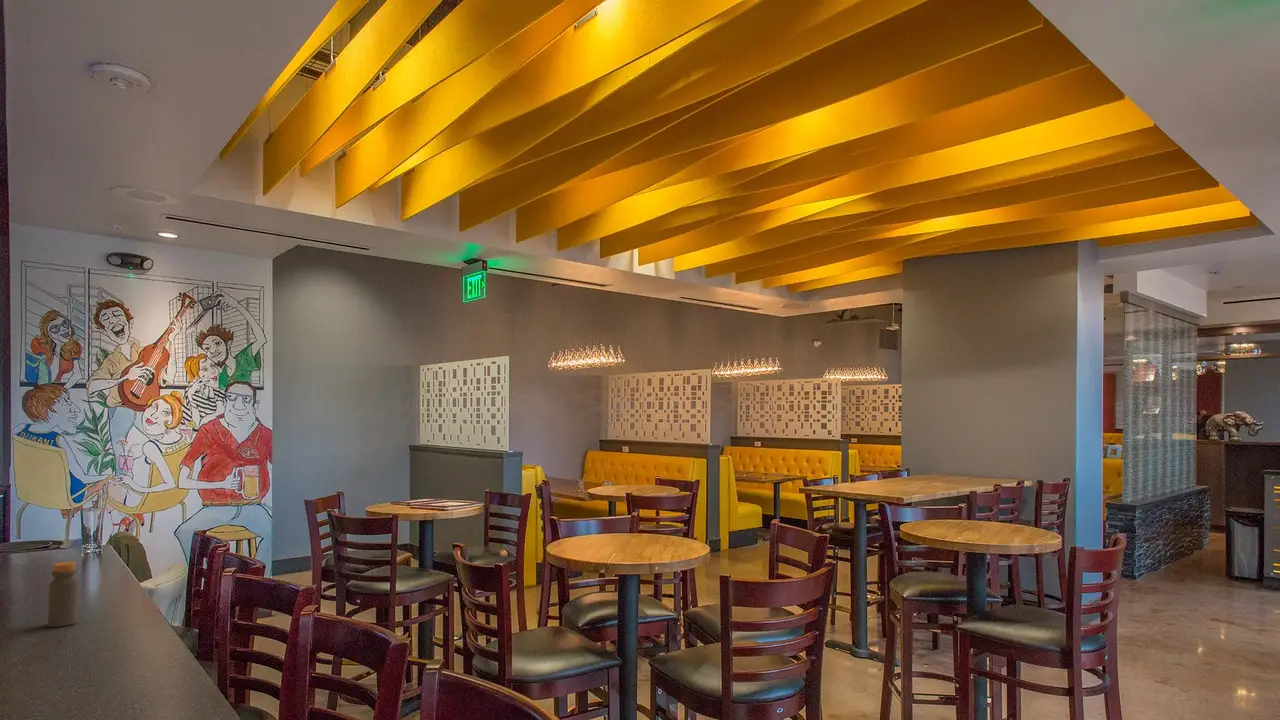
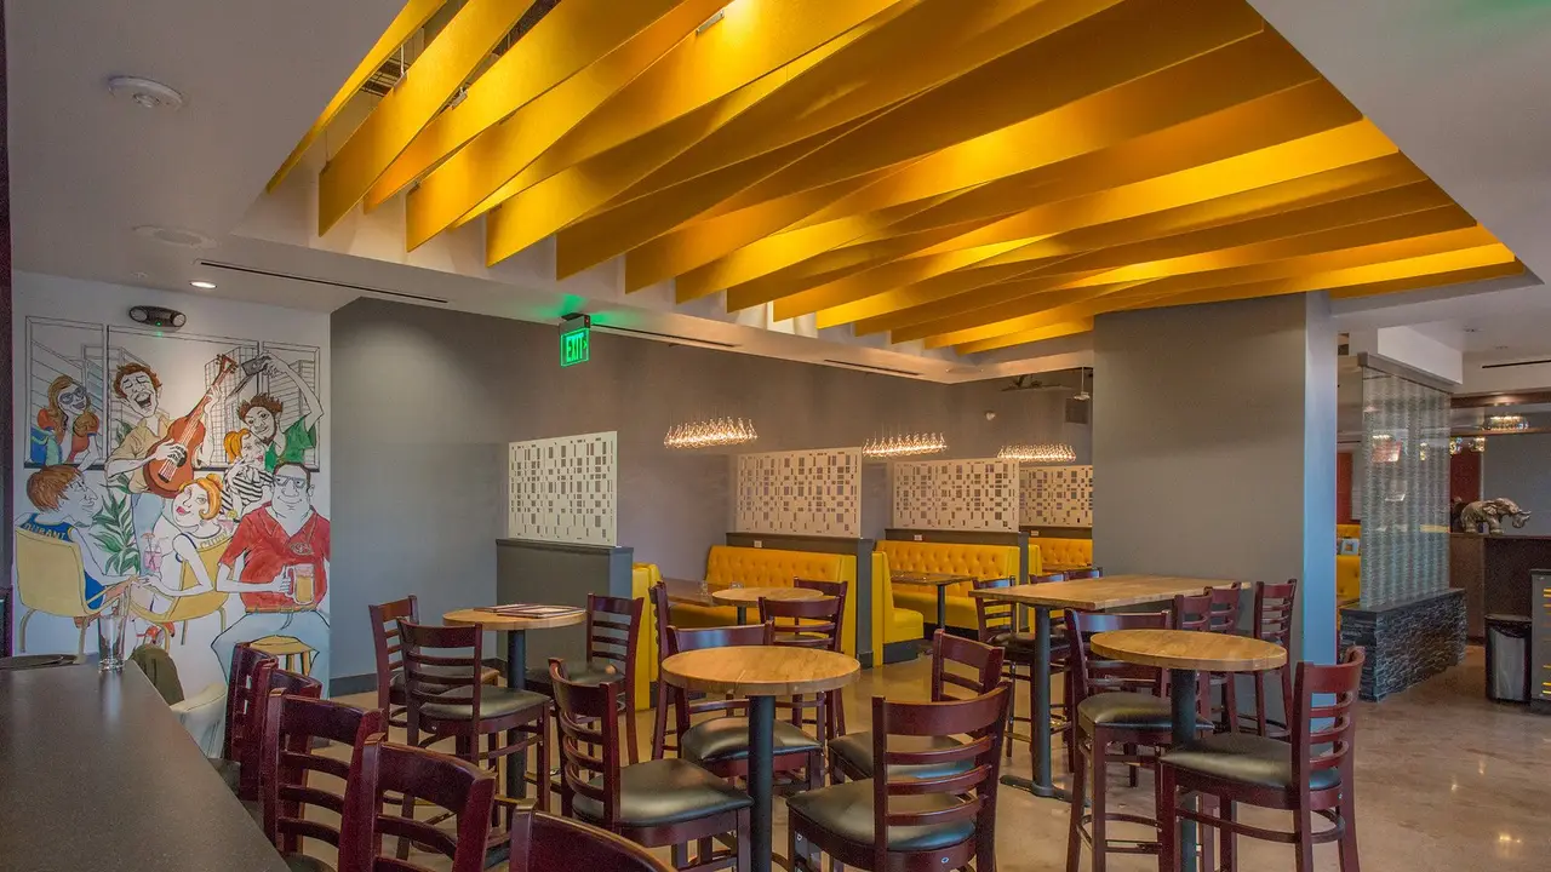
- bottle (63, 593)
